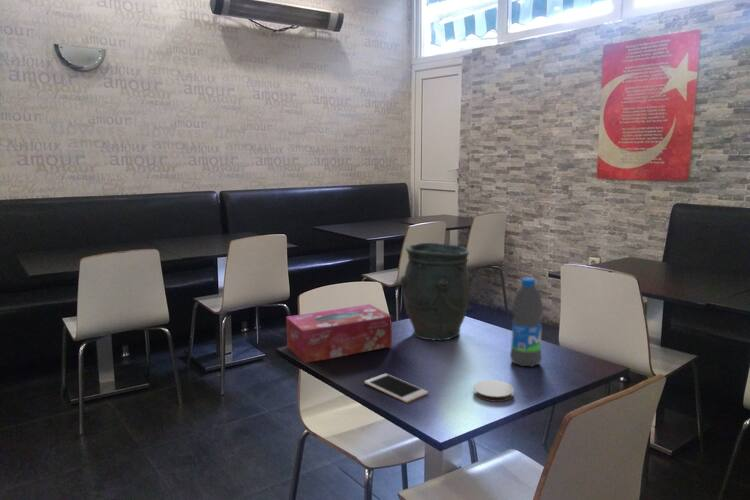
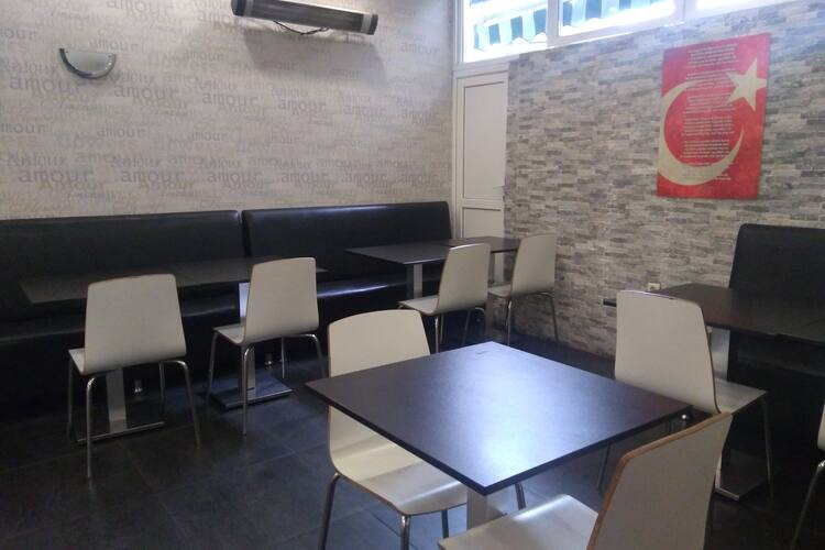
- coaster (493, 390)
- cell phone (395, 387)
- vase (435, 290)
- tissue box (339, 331)
- water bottle (526, 321)
